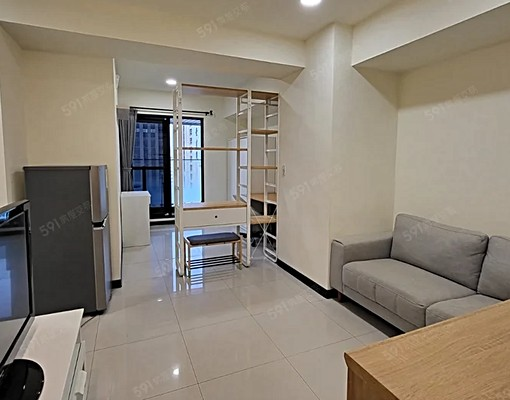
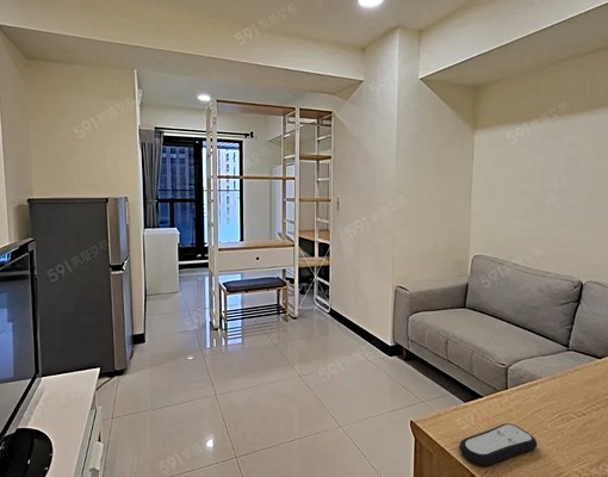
+ remote control (496, 442)
